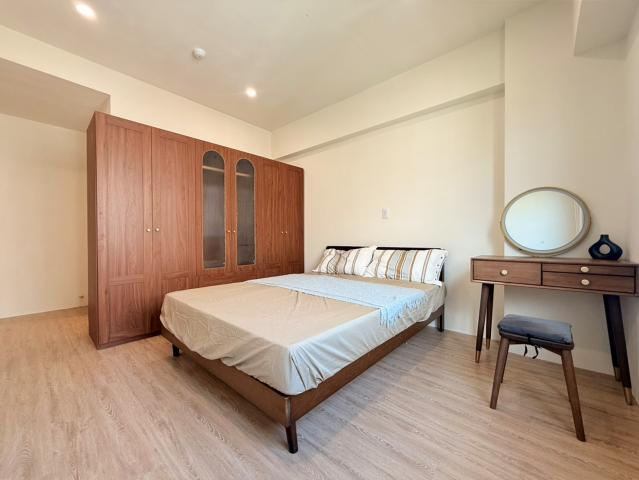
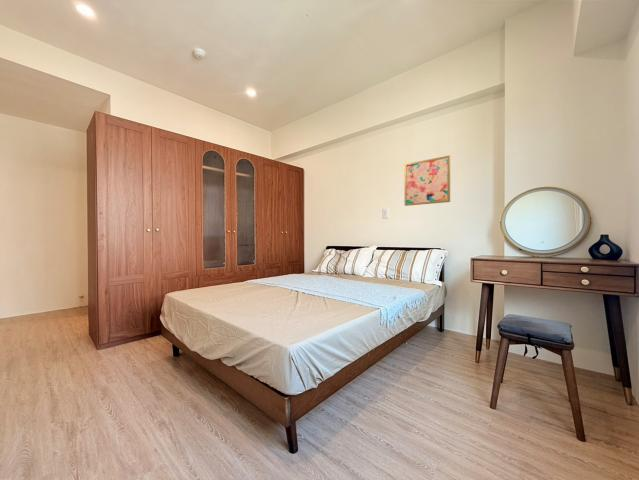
+ wall art (426, 182)
